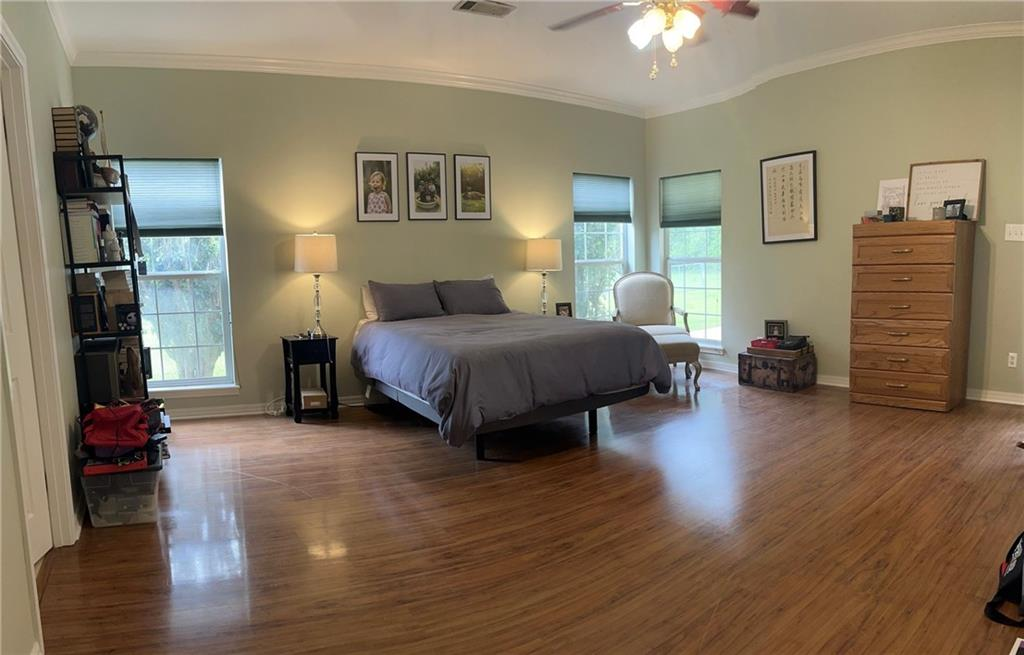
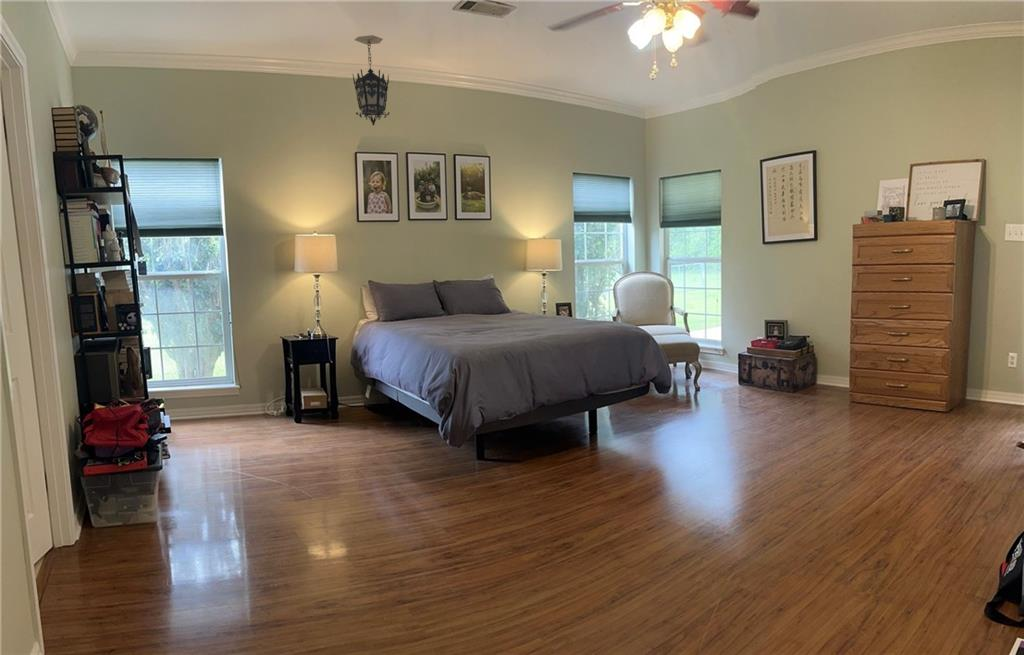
+ hanging lantern (371, 83)
